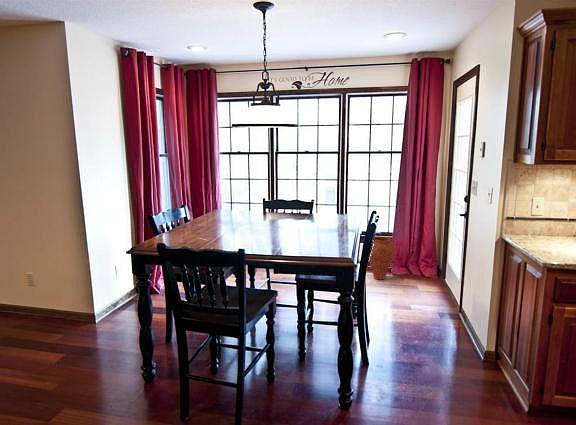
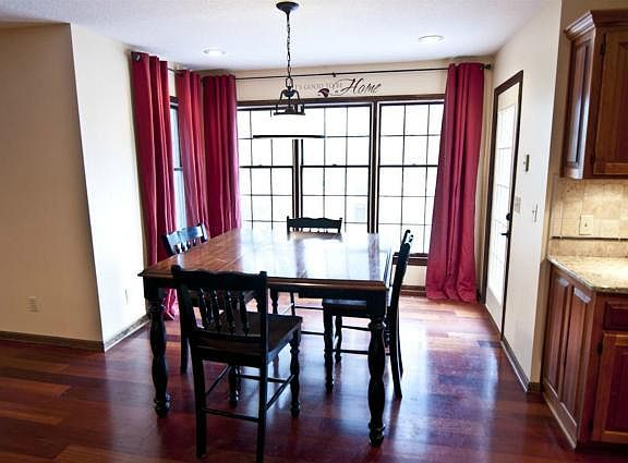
- vase (380, 258)
